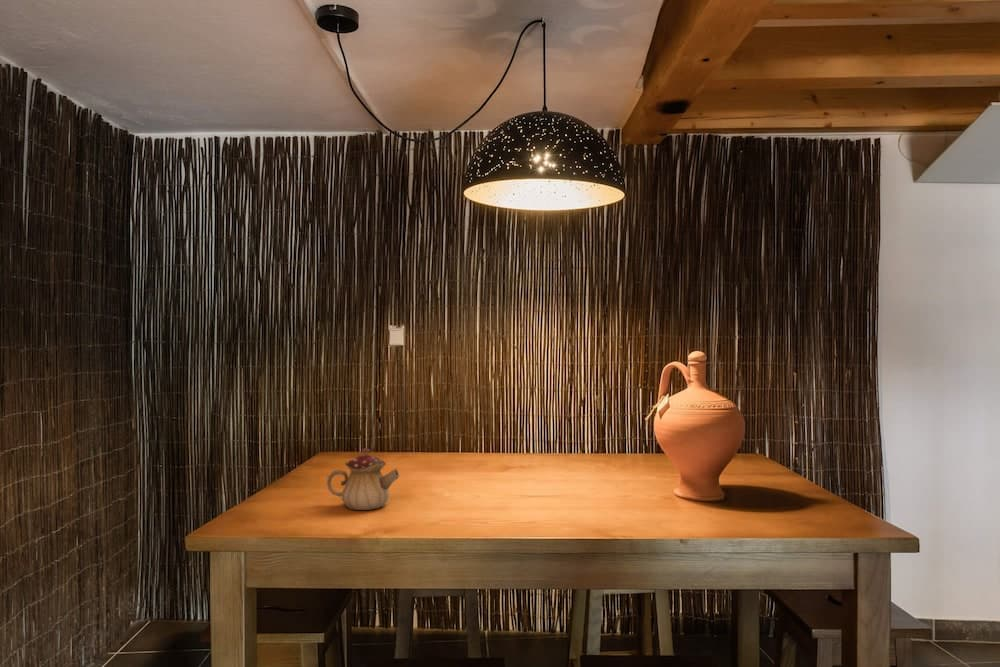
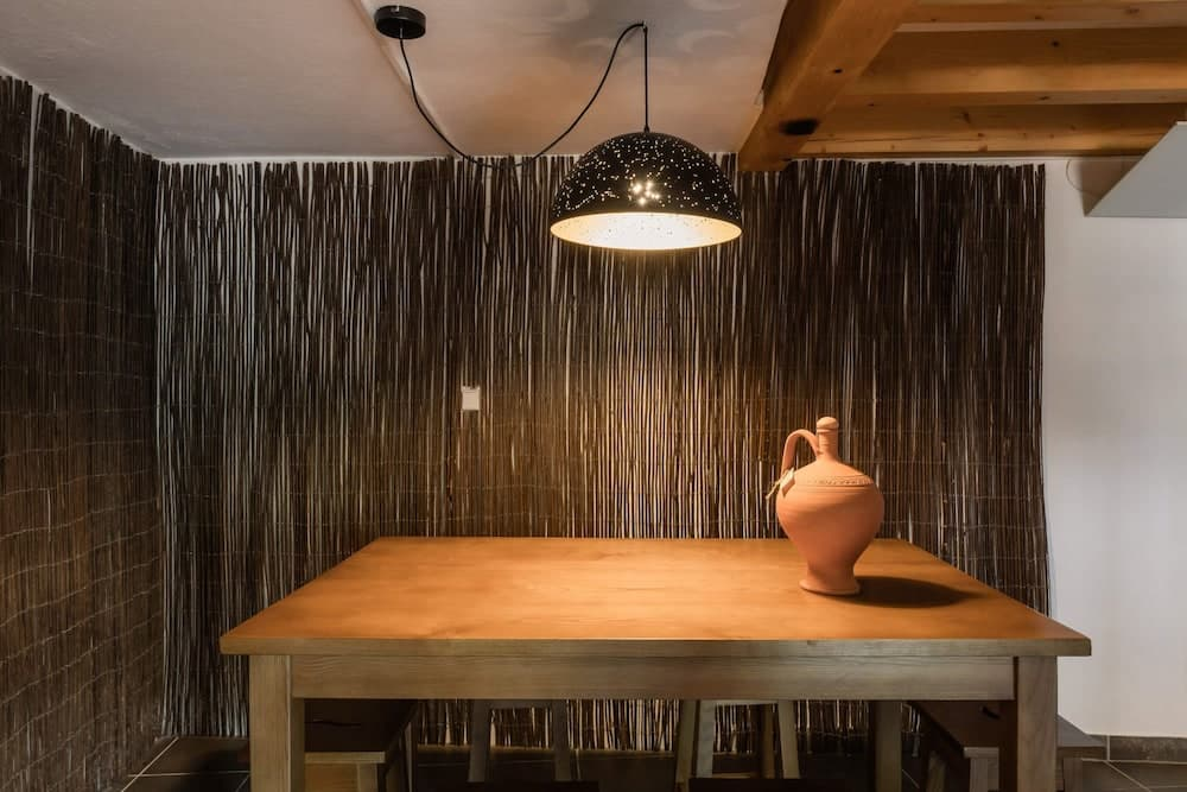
- teapot (362, 476)
